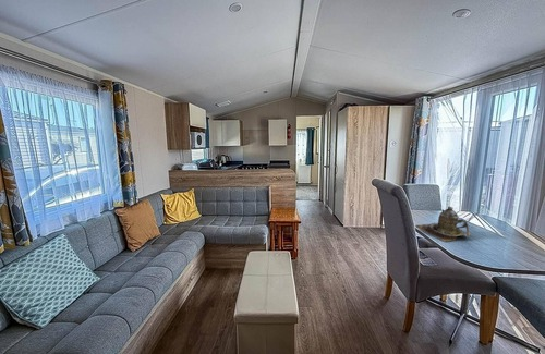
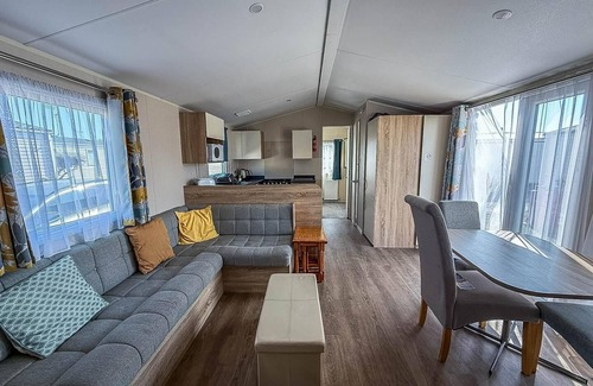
- teapot (443, 219)
